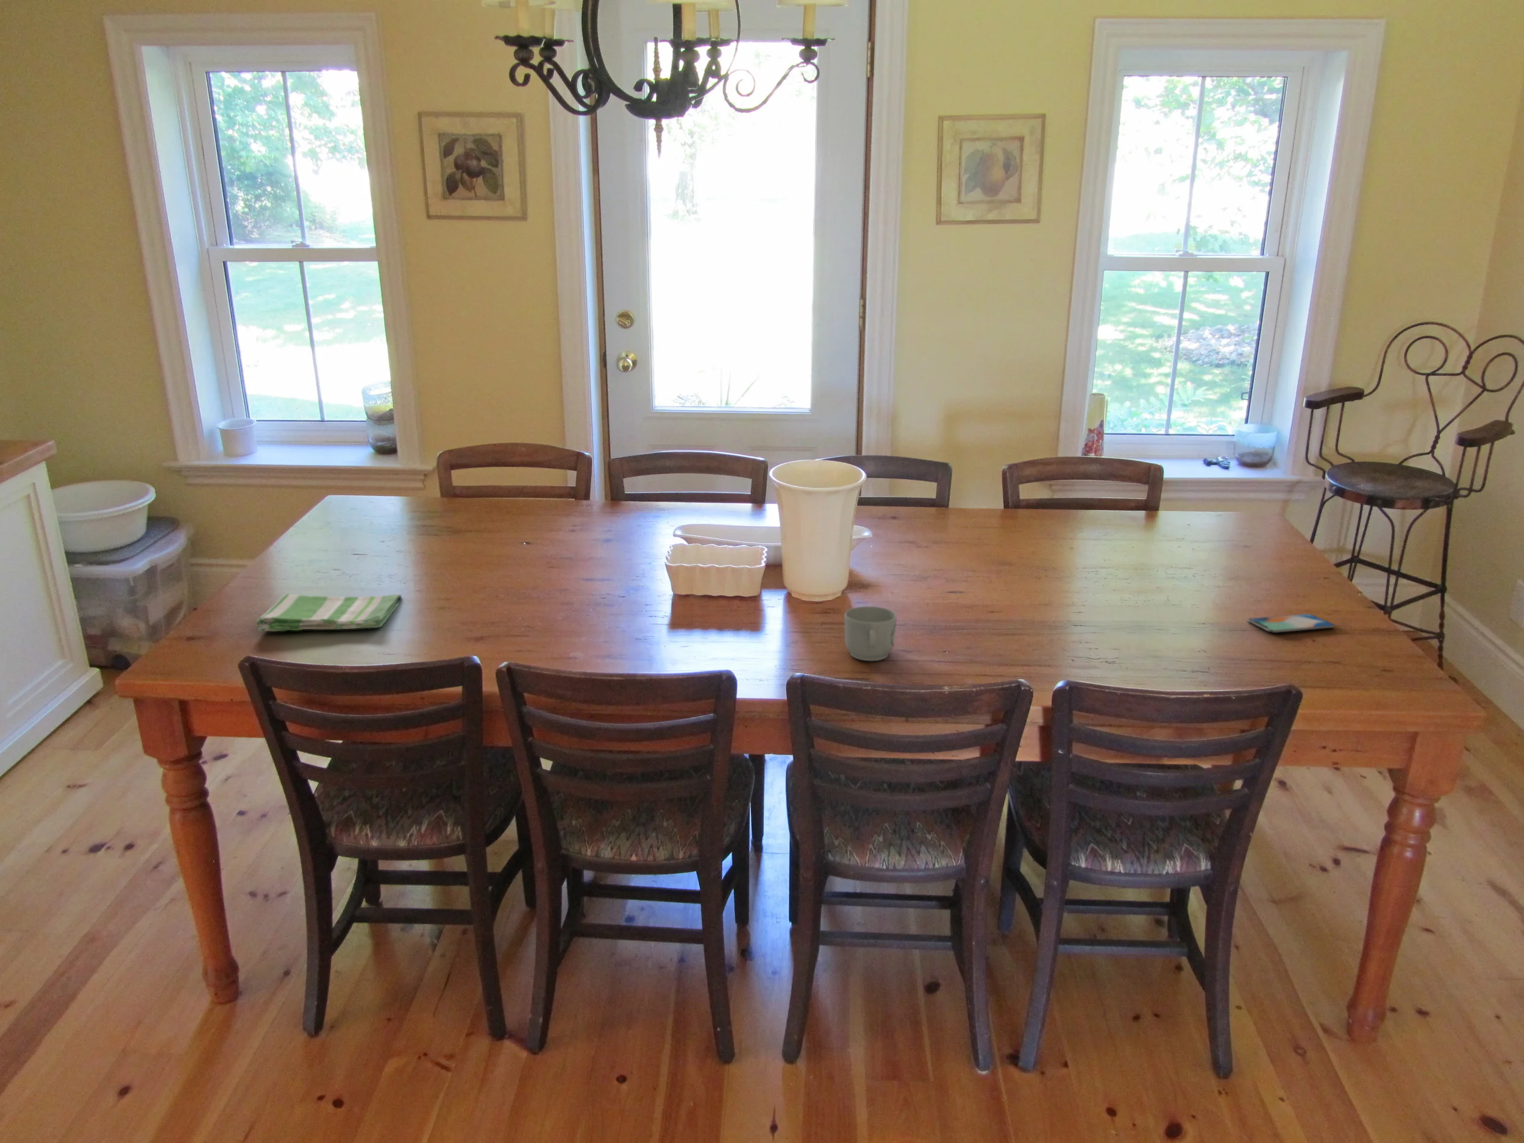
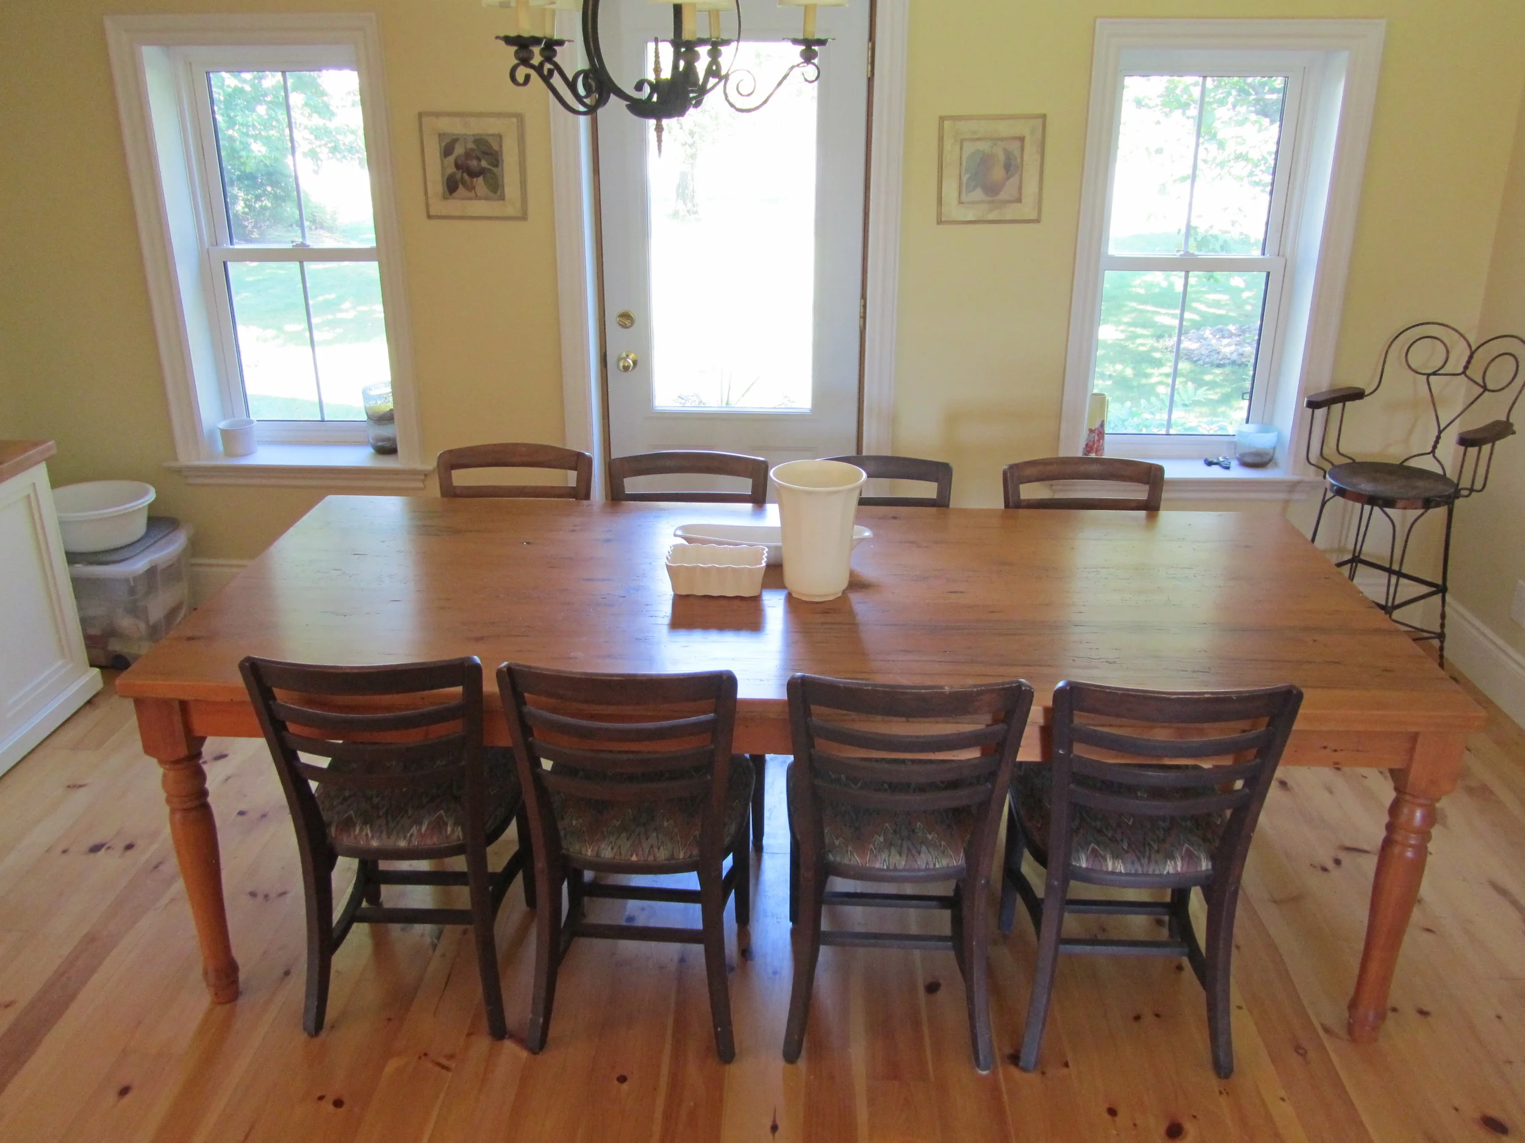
- smartphone (1291, 622)
- mug (870, 636)
- dish towel (331, 610)
